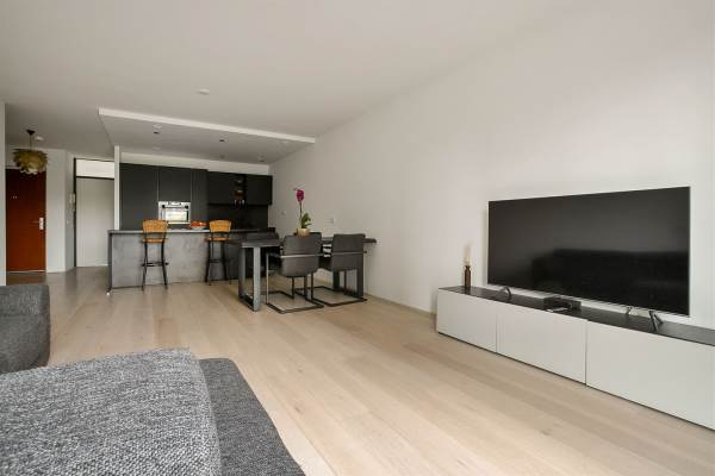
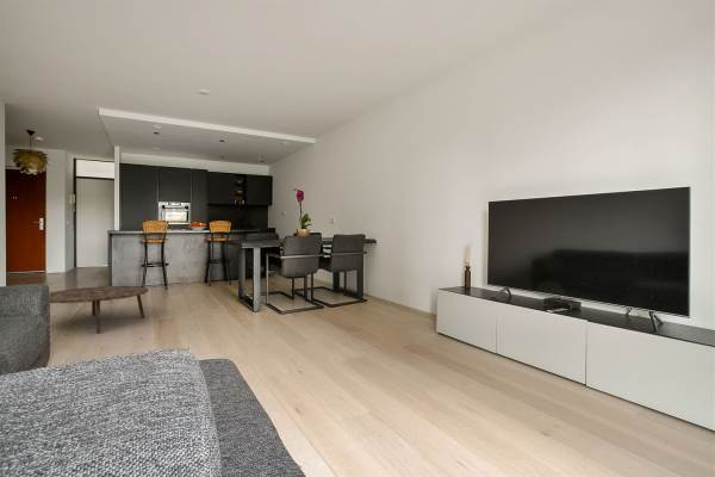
+ coffee table (94, 308)
